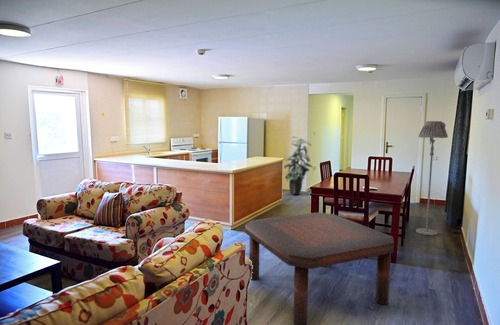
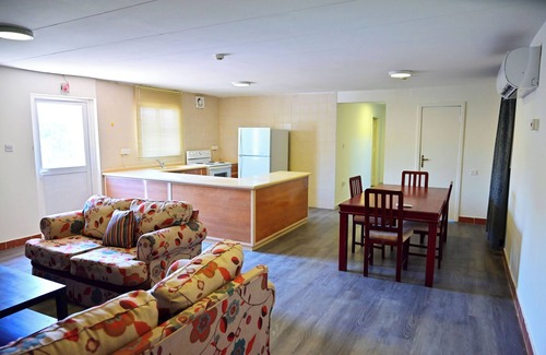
- indoor plant (296, 165)
- floor lamp (430, 177)
- coffee table (314, 259)
